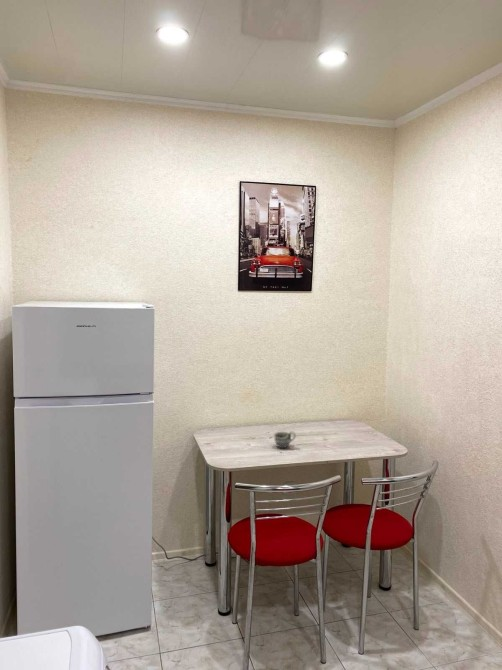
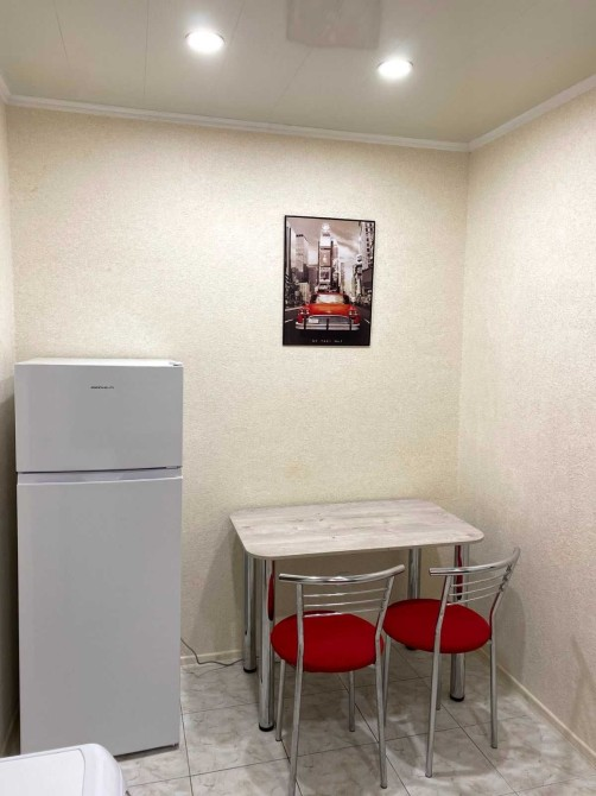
- cup (283, 438)
